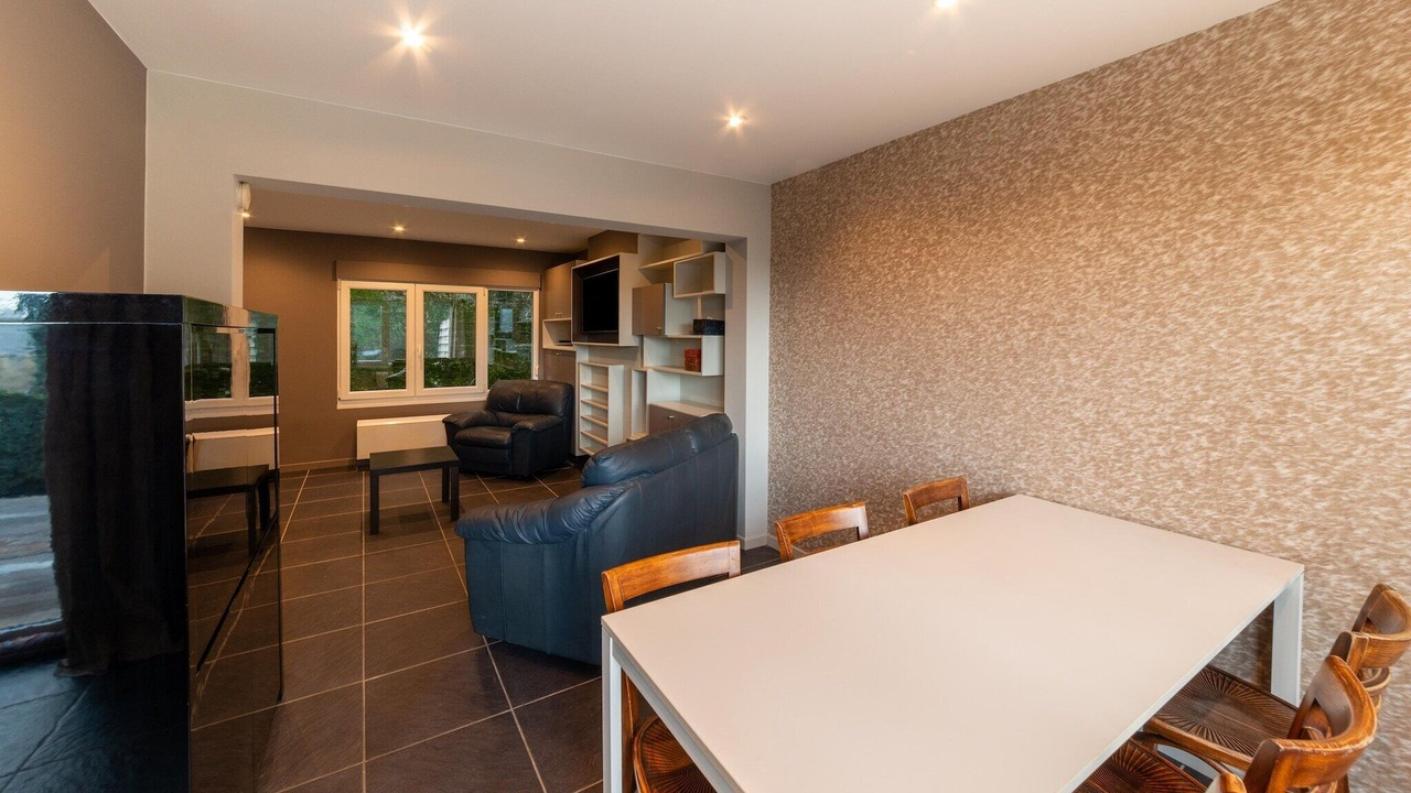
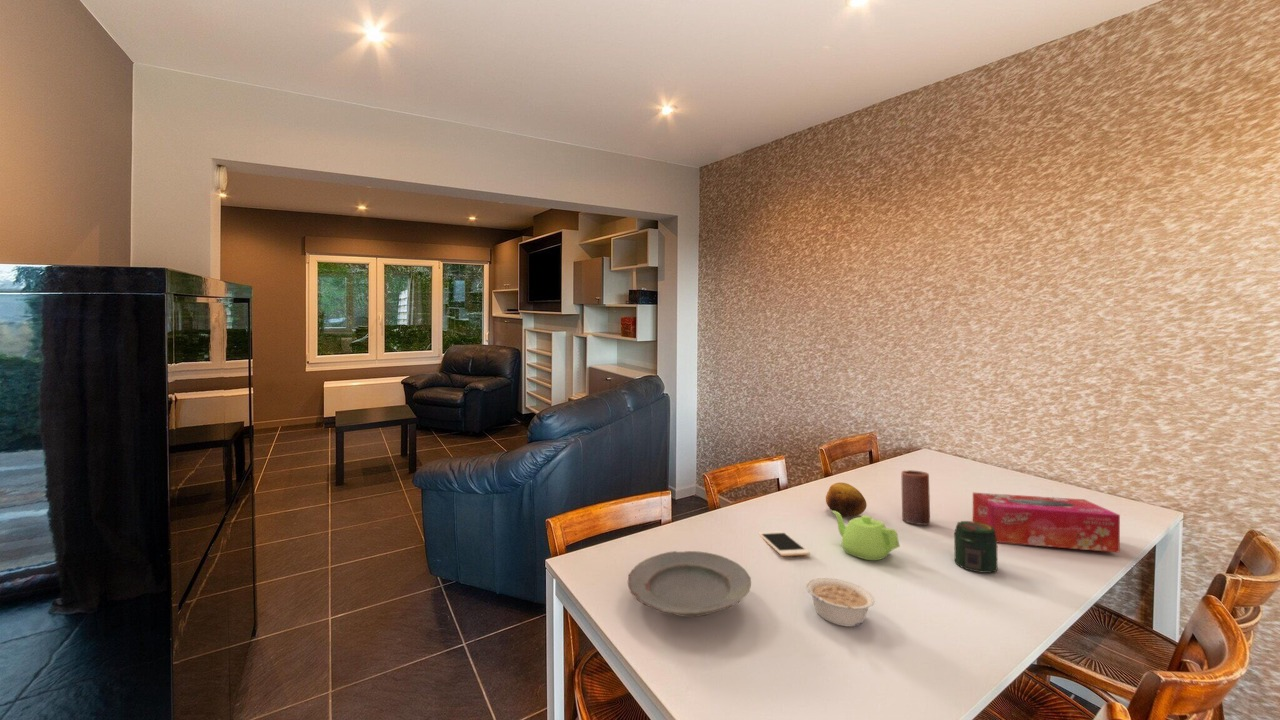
+ candle (915, 497)
+ teapot (863, 533)
+ plate (688, 588)
+ jar (975, 545)
+ cell phone (782, 542)
+ fruit (844, 498)
+ legume (841, 602)
+ tissue box (1040, 520)
